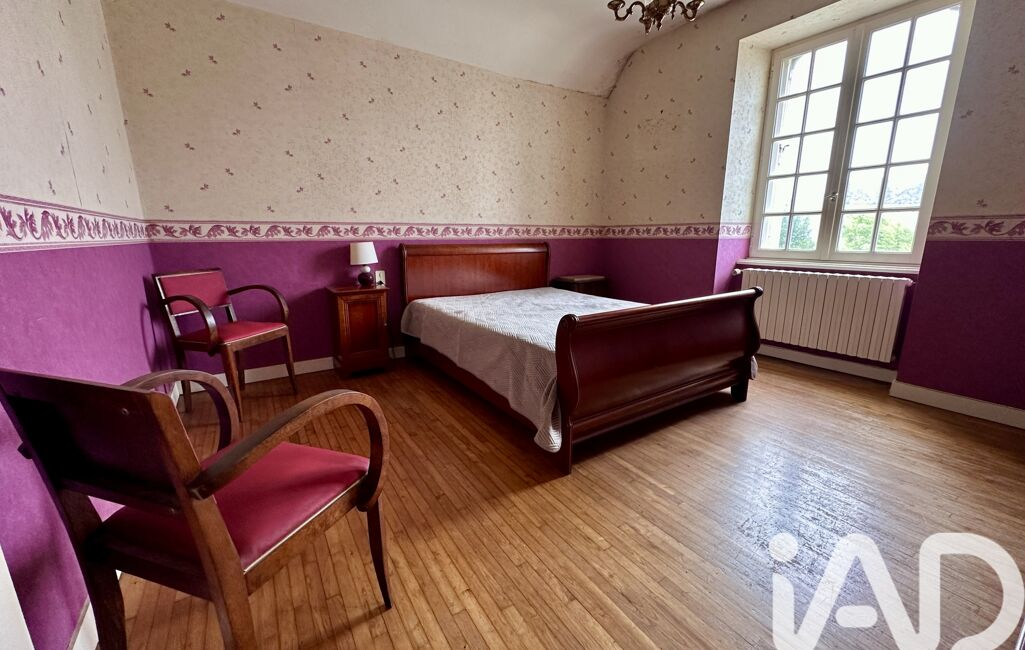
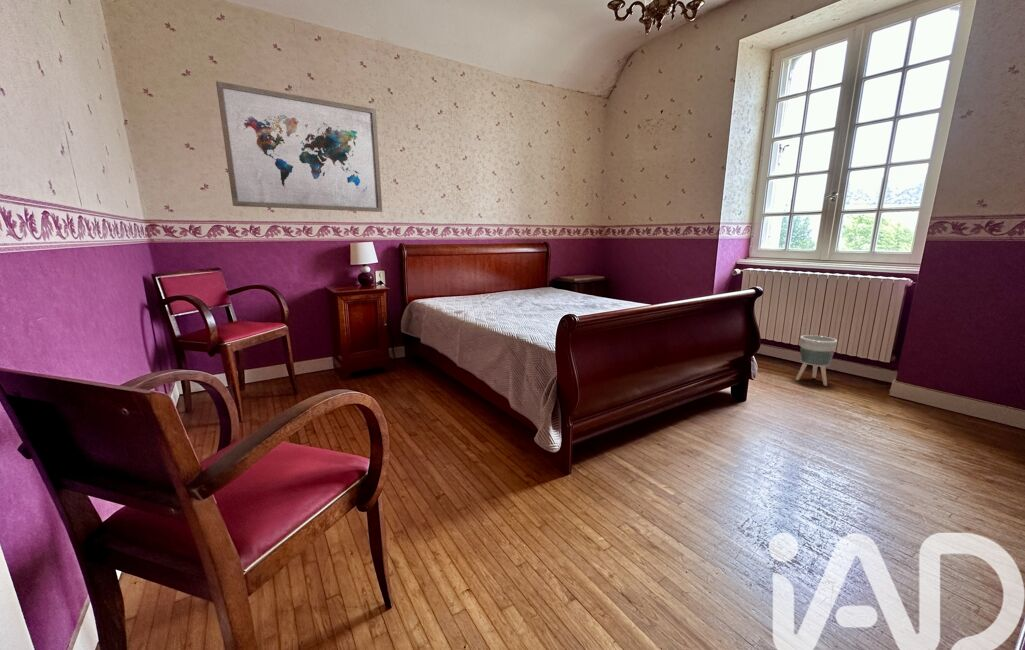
+ wall art (308, 154)
+ planter (815, 359)
